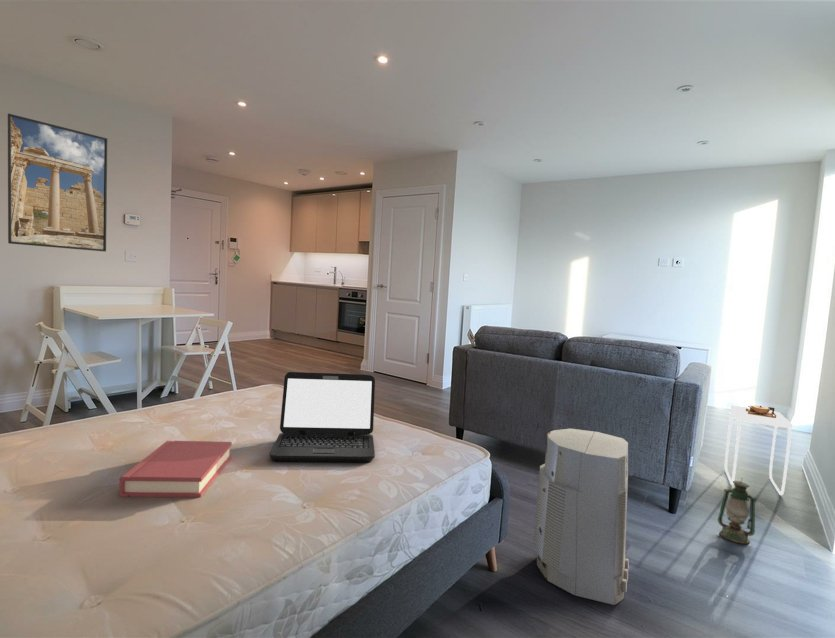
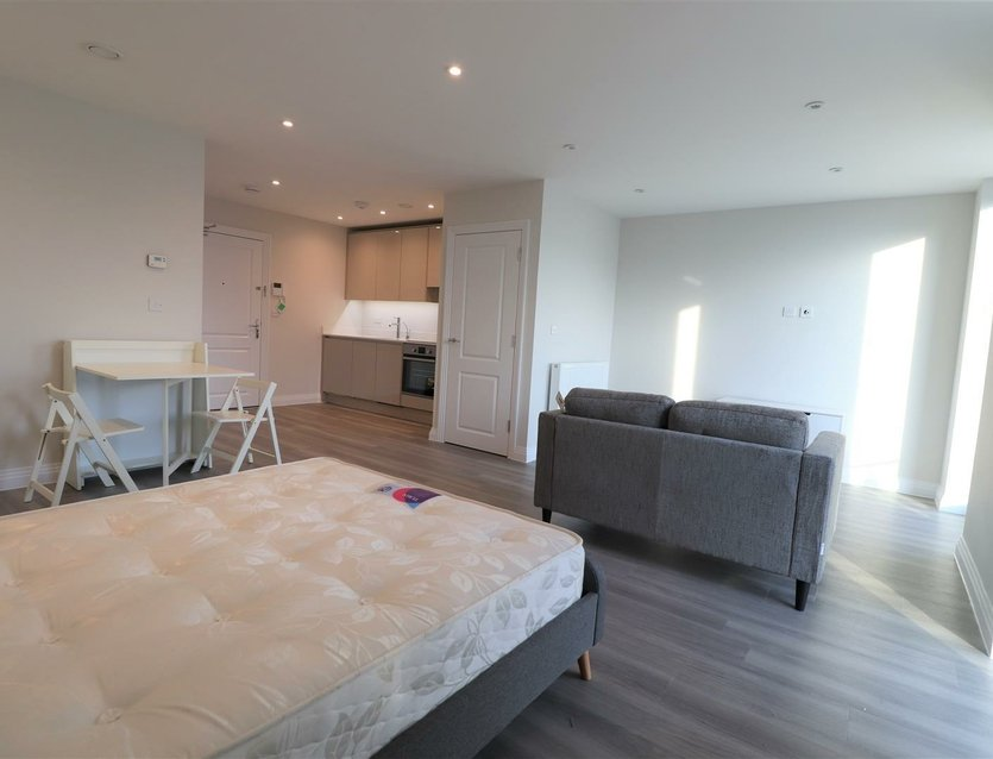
- air purifier (583, 506)
- hardback book (181, 466)
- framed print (60, 187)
- laptop (326, 414)
- lantern (738, 507)
- side table (772, 443)
